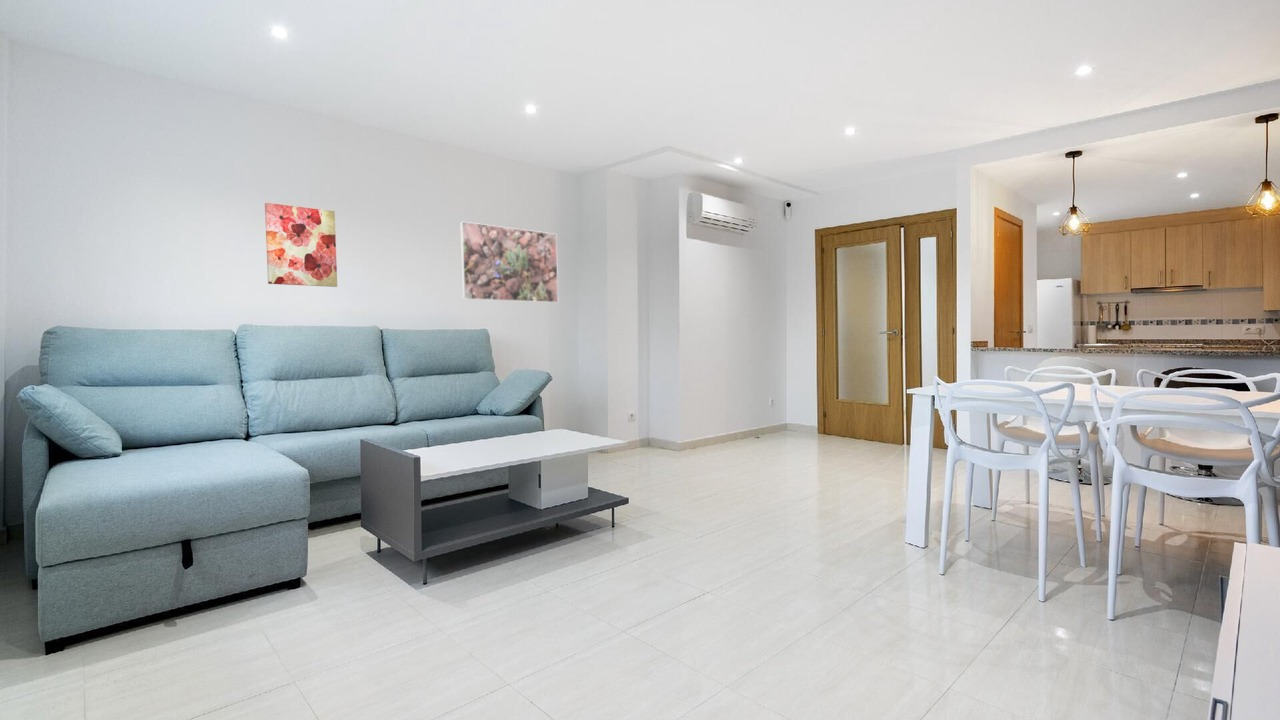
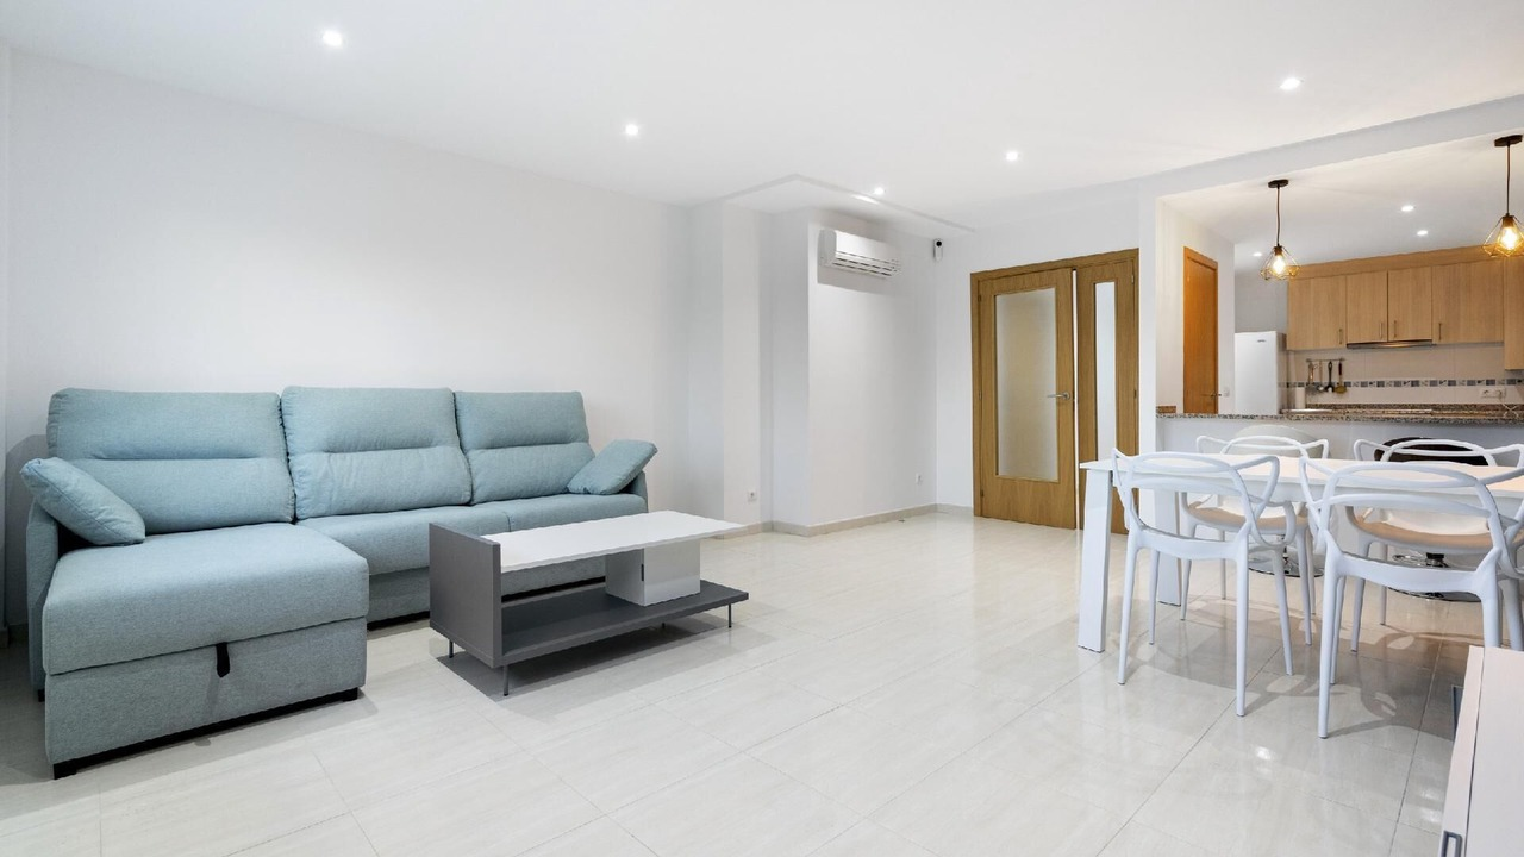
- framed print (512, 264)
- wall art (302, 246)
